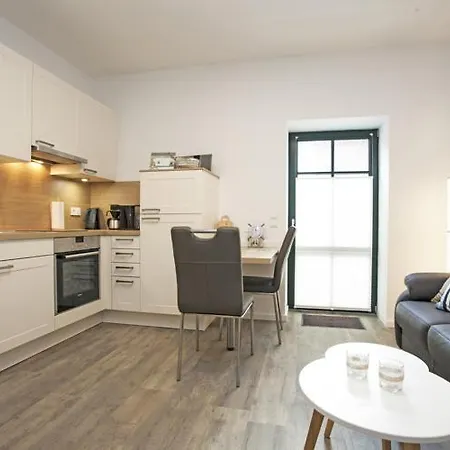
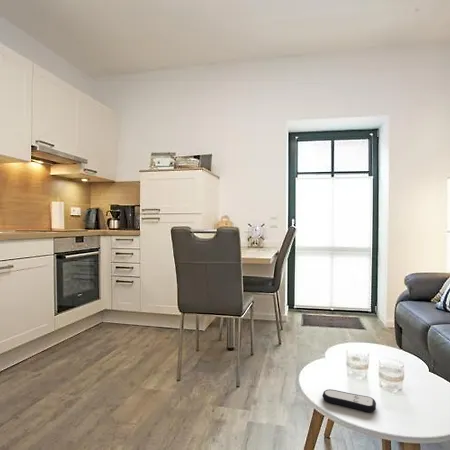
+ remote control (348, 399)
